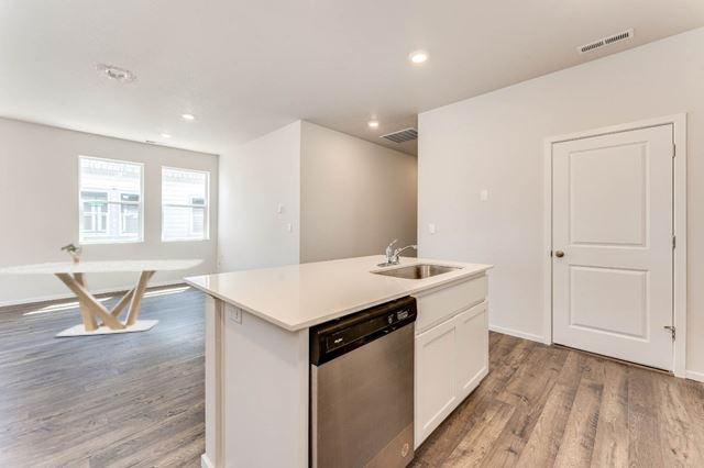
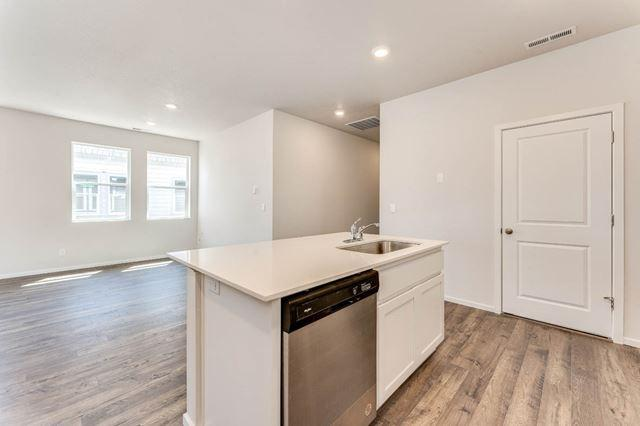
- potted plant (69, 253)
- dining table (120, 301)
- ceiling light (117, 70)
